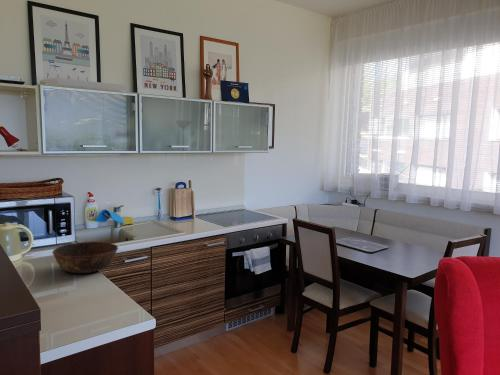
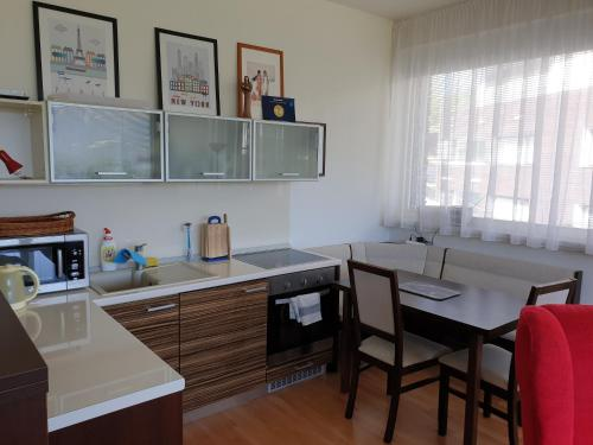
- bowl (86, 258)
